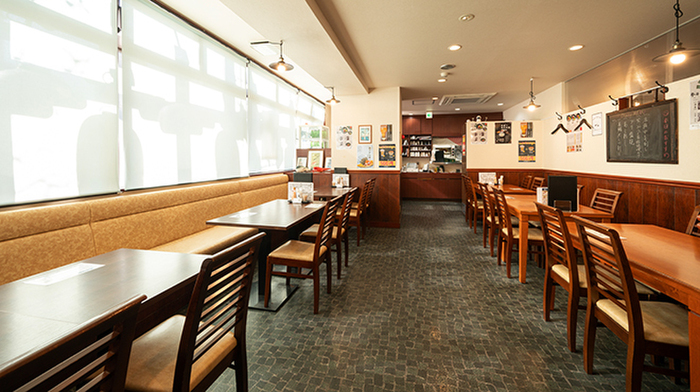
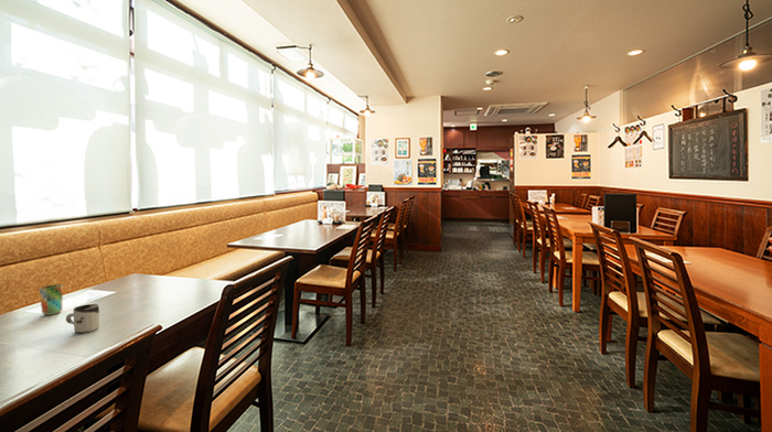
+ cup (51, 300)
+ cup (82, 318)
